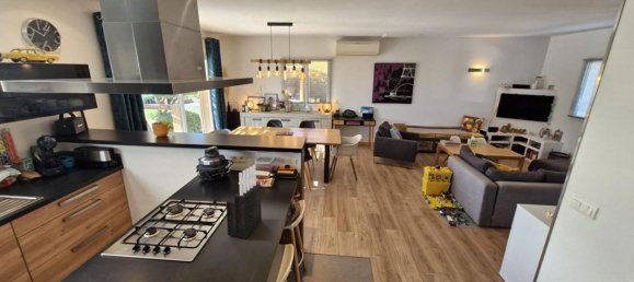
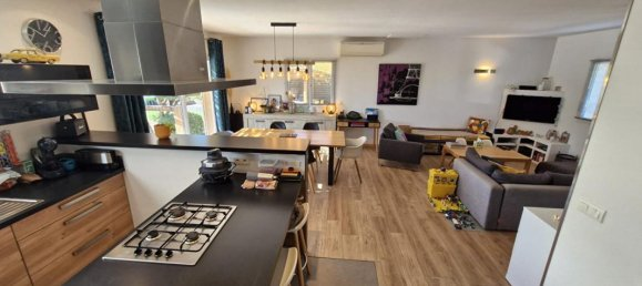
- knife block (242, 199)
